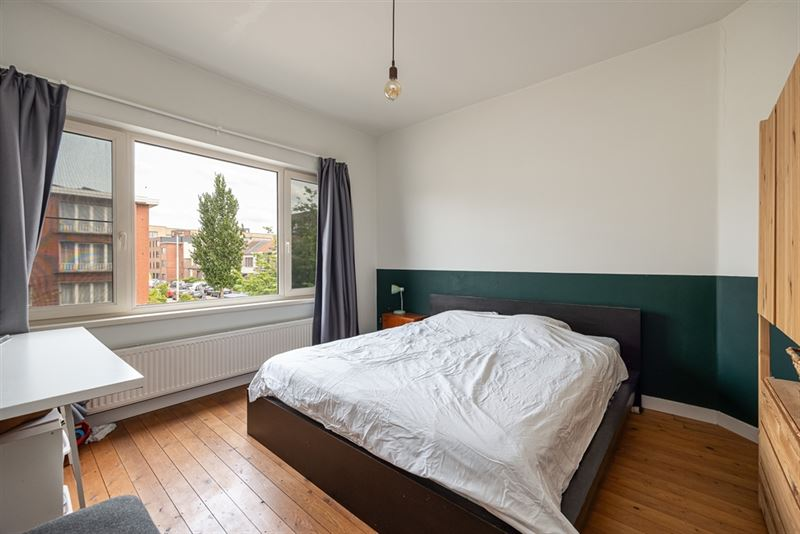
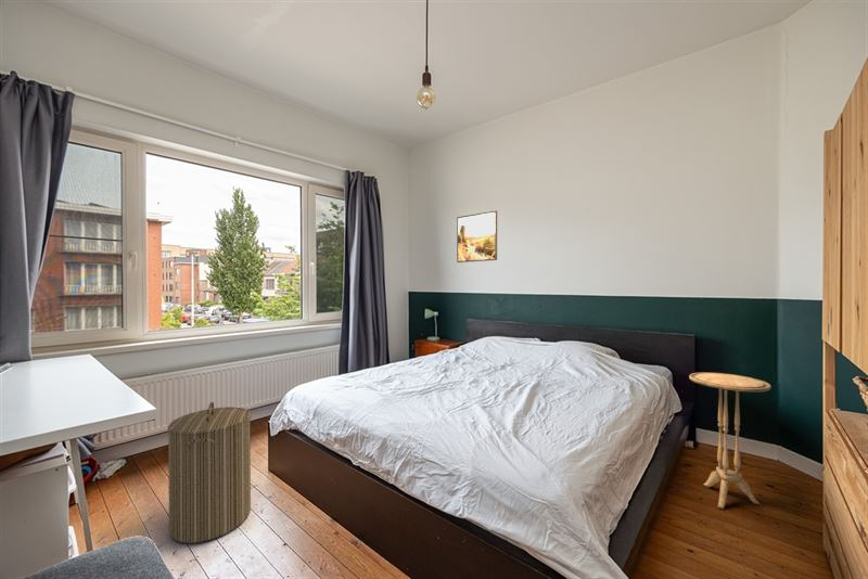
+ side table (726, 438)
+ laundry hamper (212, 461)
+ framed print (475, 237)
